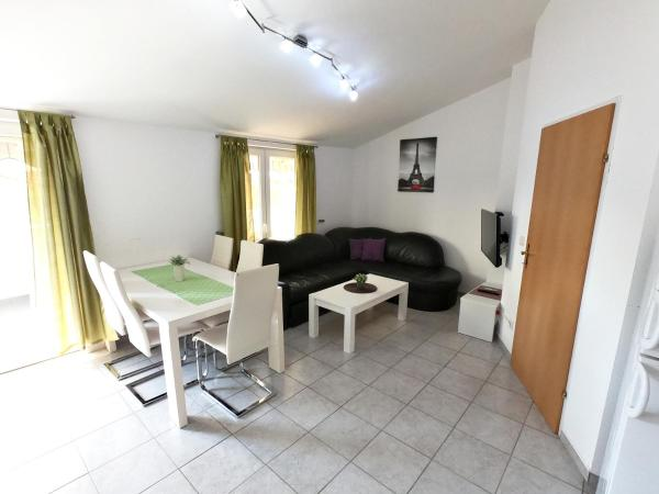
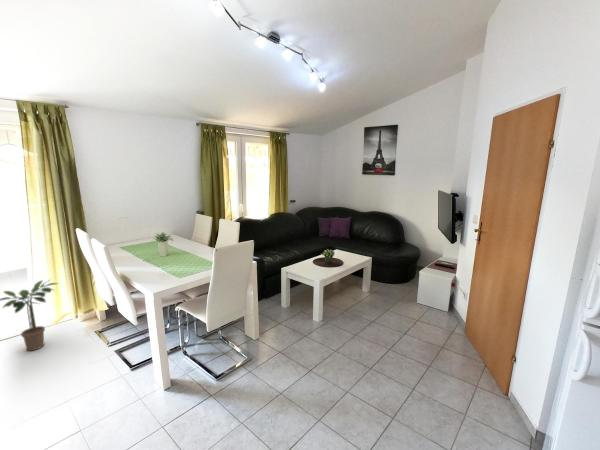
+ potted plant (32, 313)
